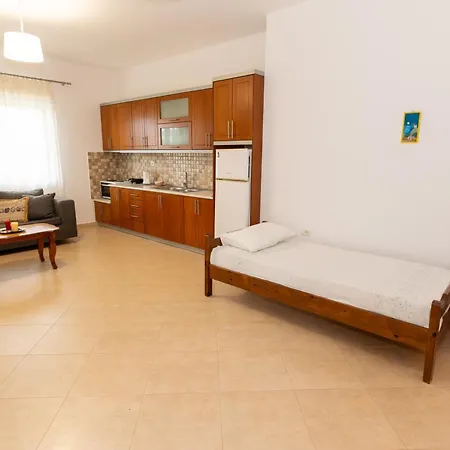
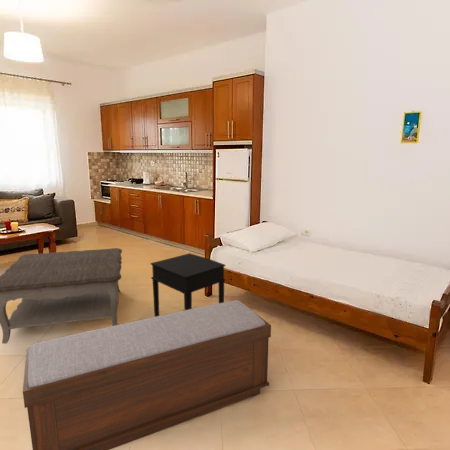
+ coffee table (68, 288)
+ bench (157, 369)
+ side table (188, 294)
